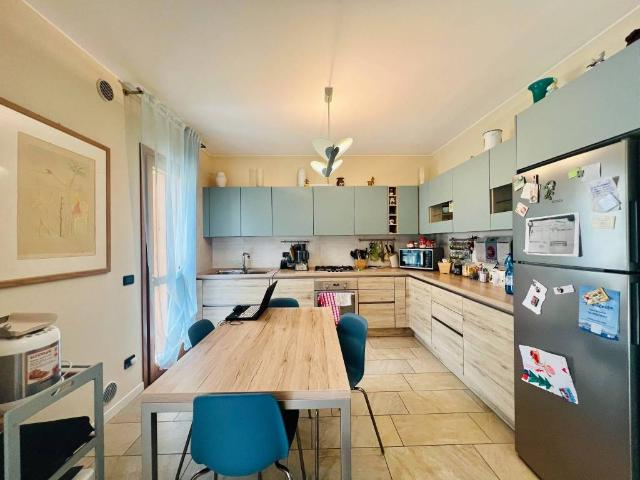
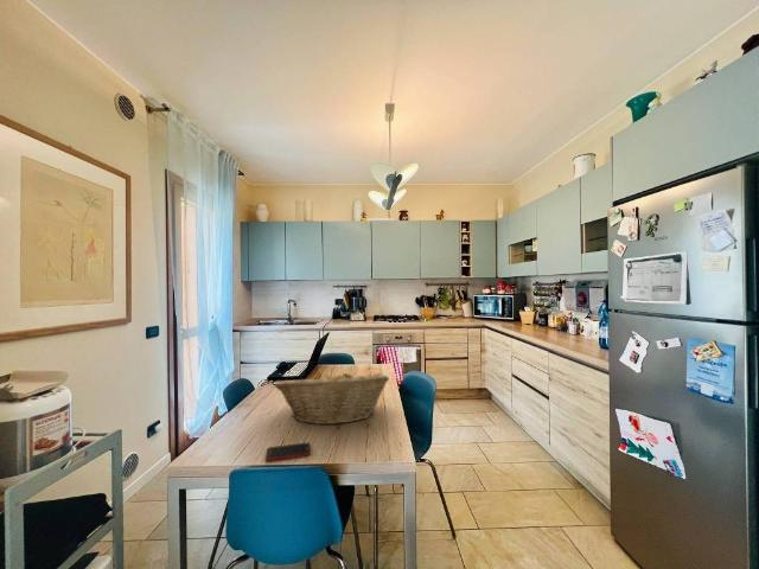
+ fruit basket (333, 390)
+ cell phone (288, 452)
